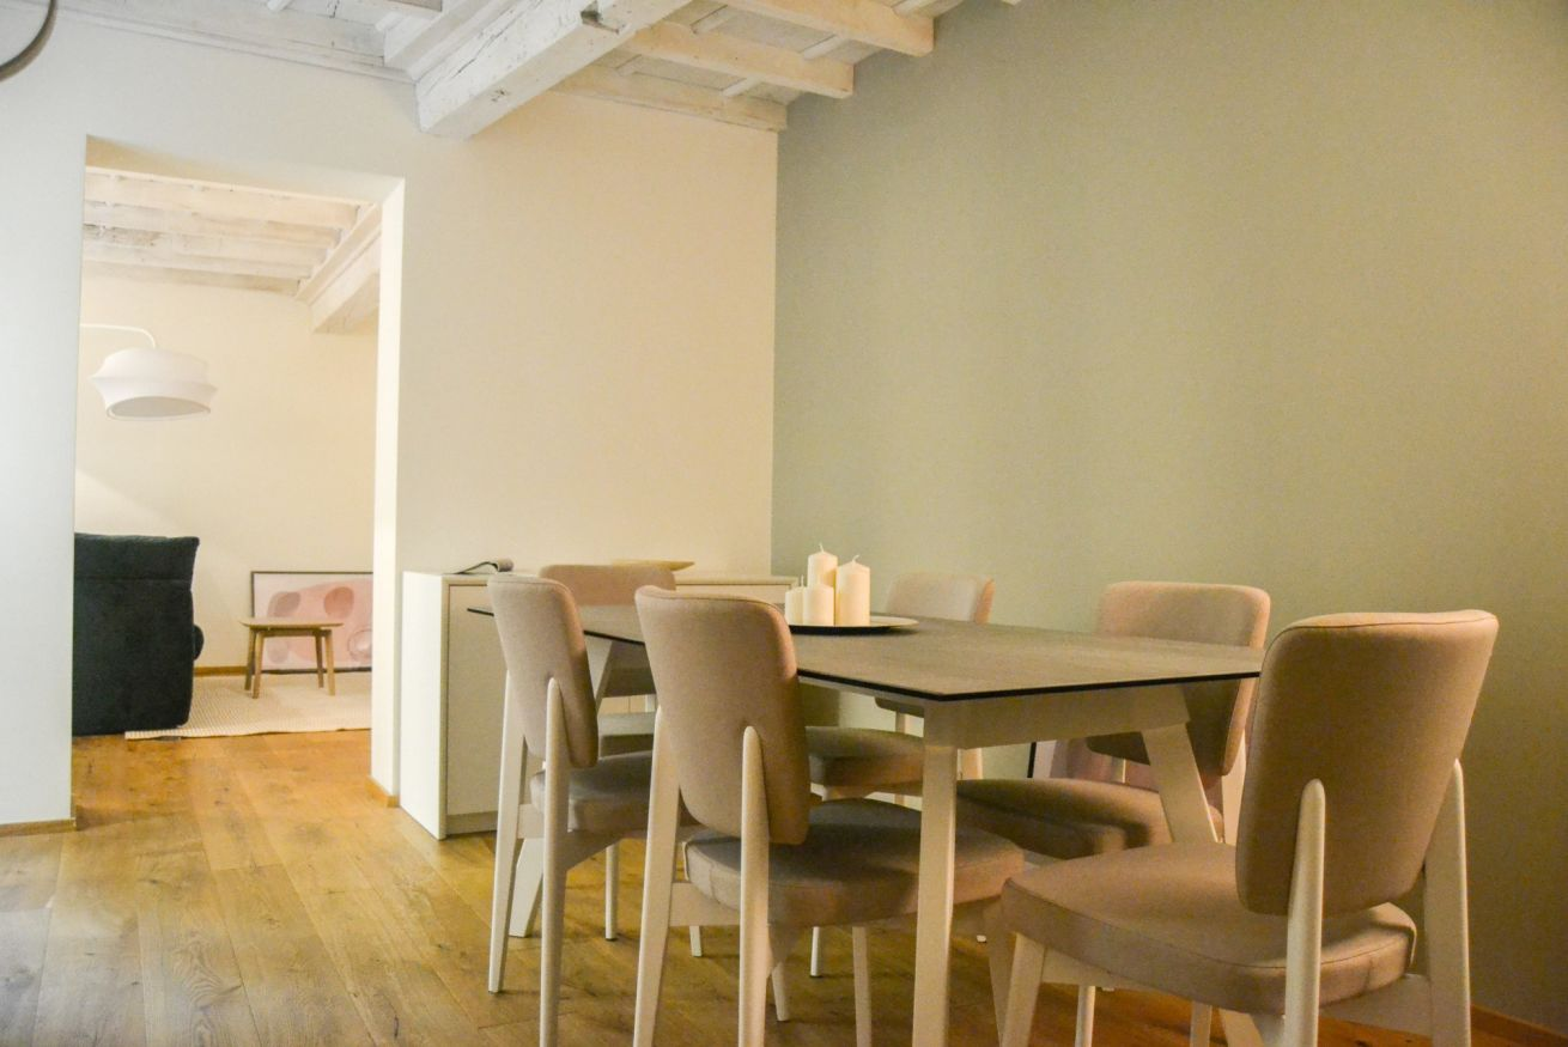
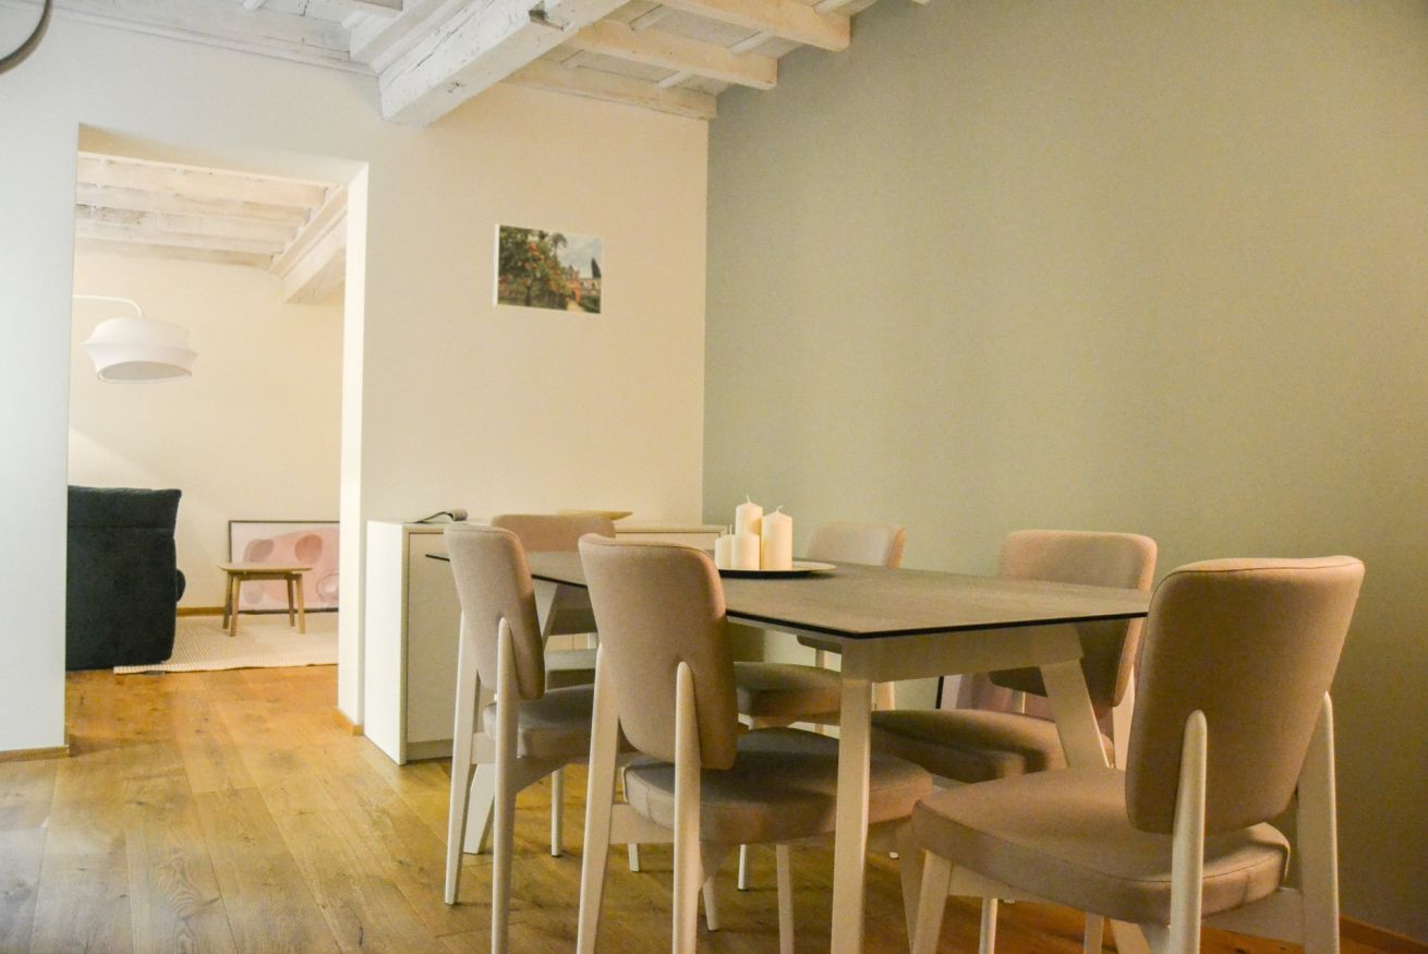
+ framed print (549, 270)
